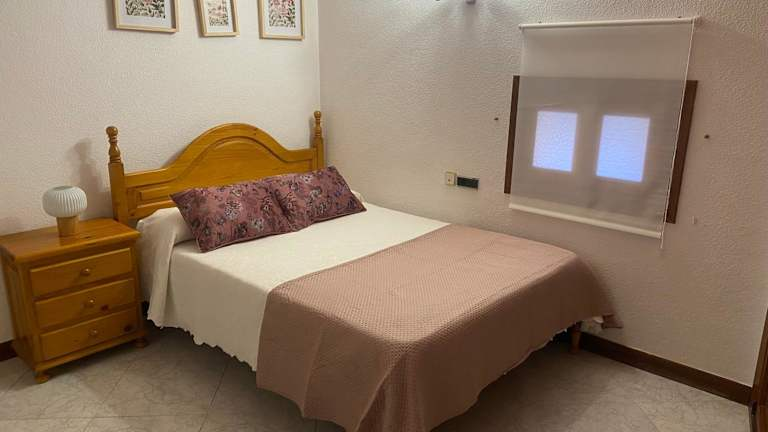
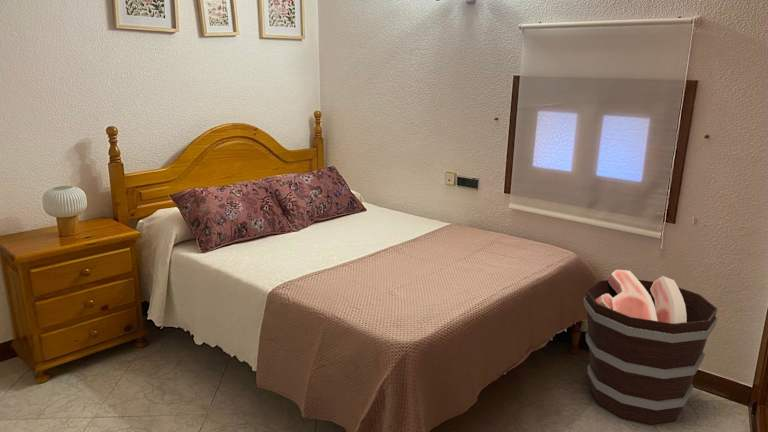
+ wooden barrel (643, 344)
